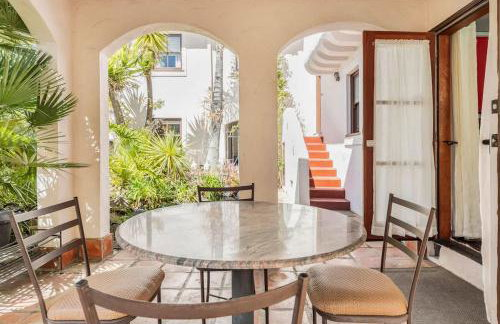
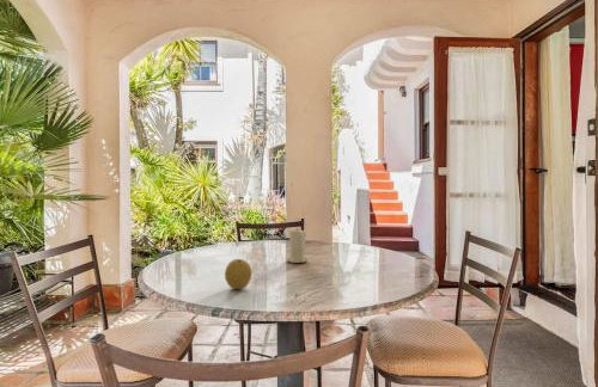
+ candle (297, 244)
+ fruit (238, 274)
